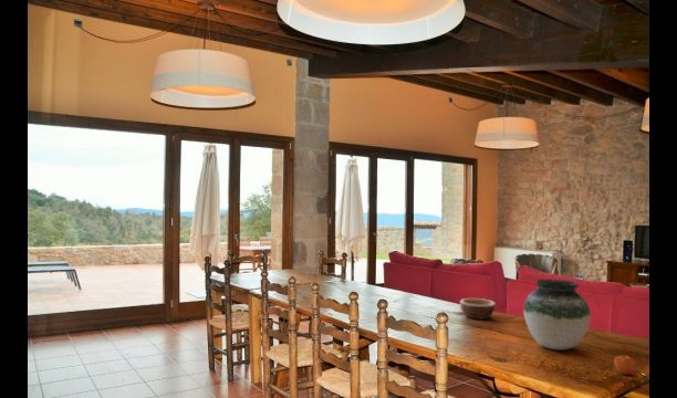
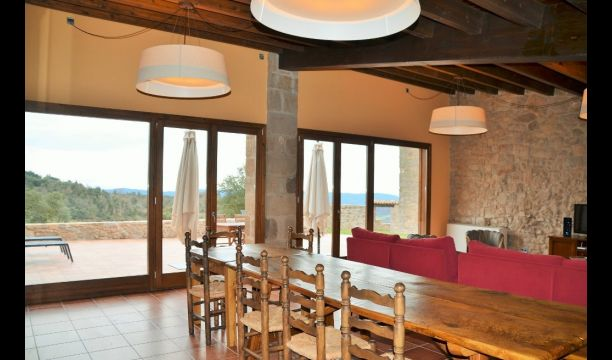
- bowl (477, 308)
- apple (624, 363)
- vase (555, 314)
